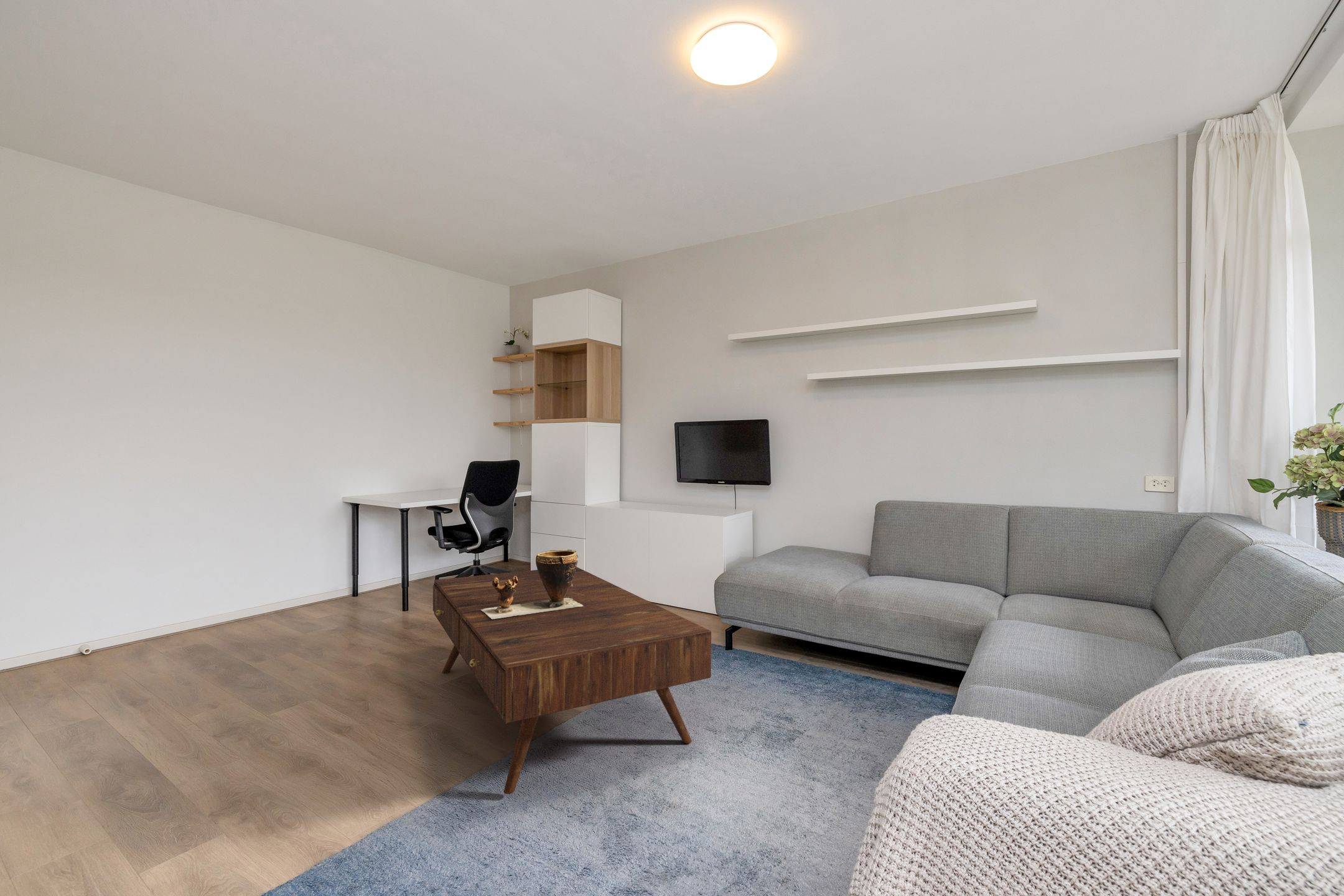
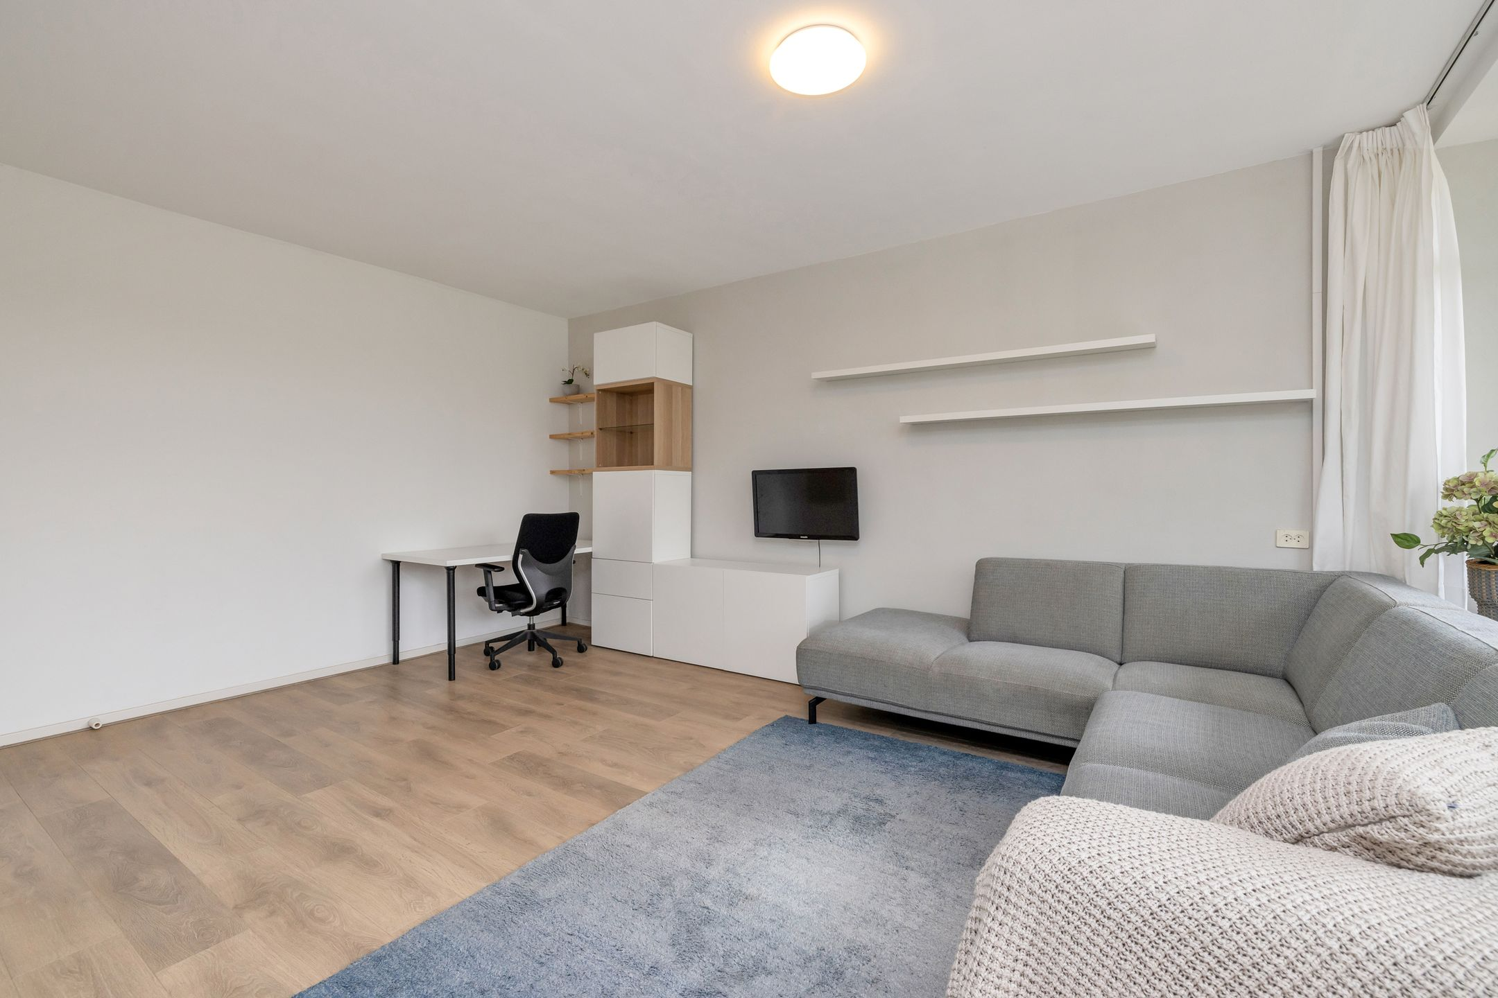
- clay pot (540, 577)
- coffee table (546, 652)
